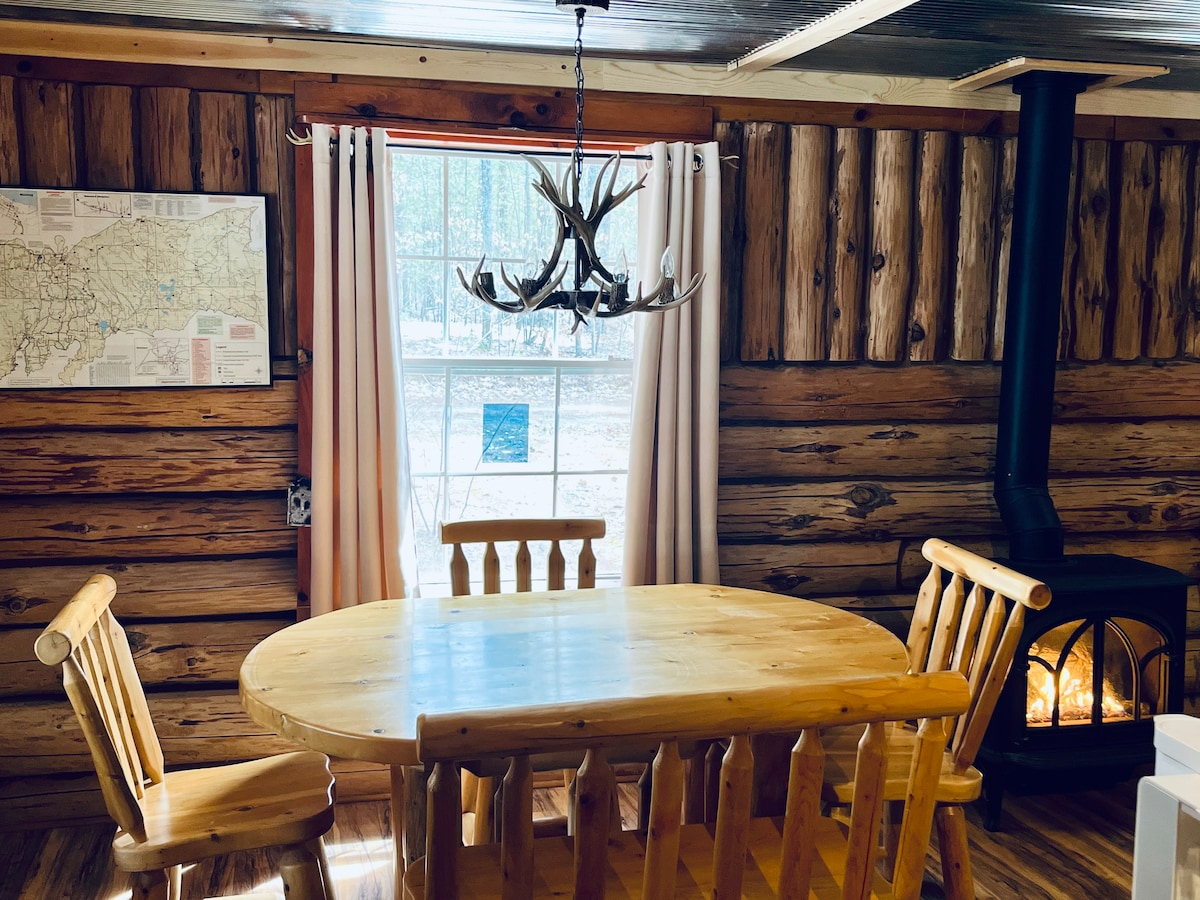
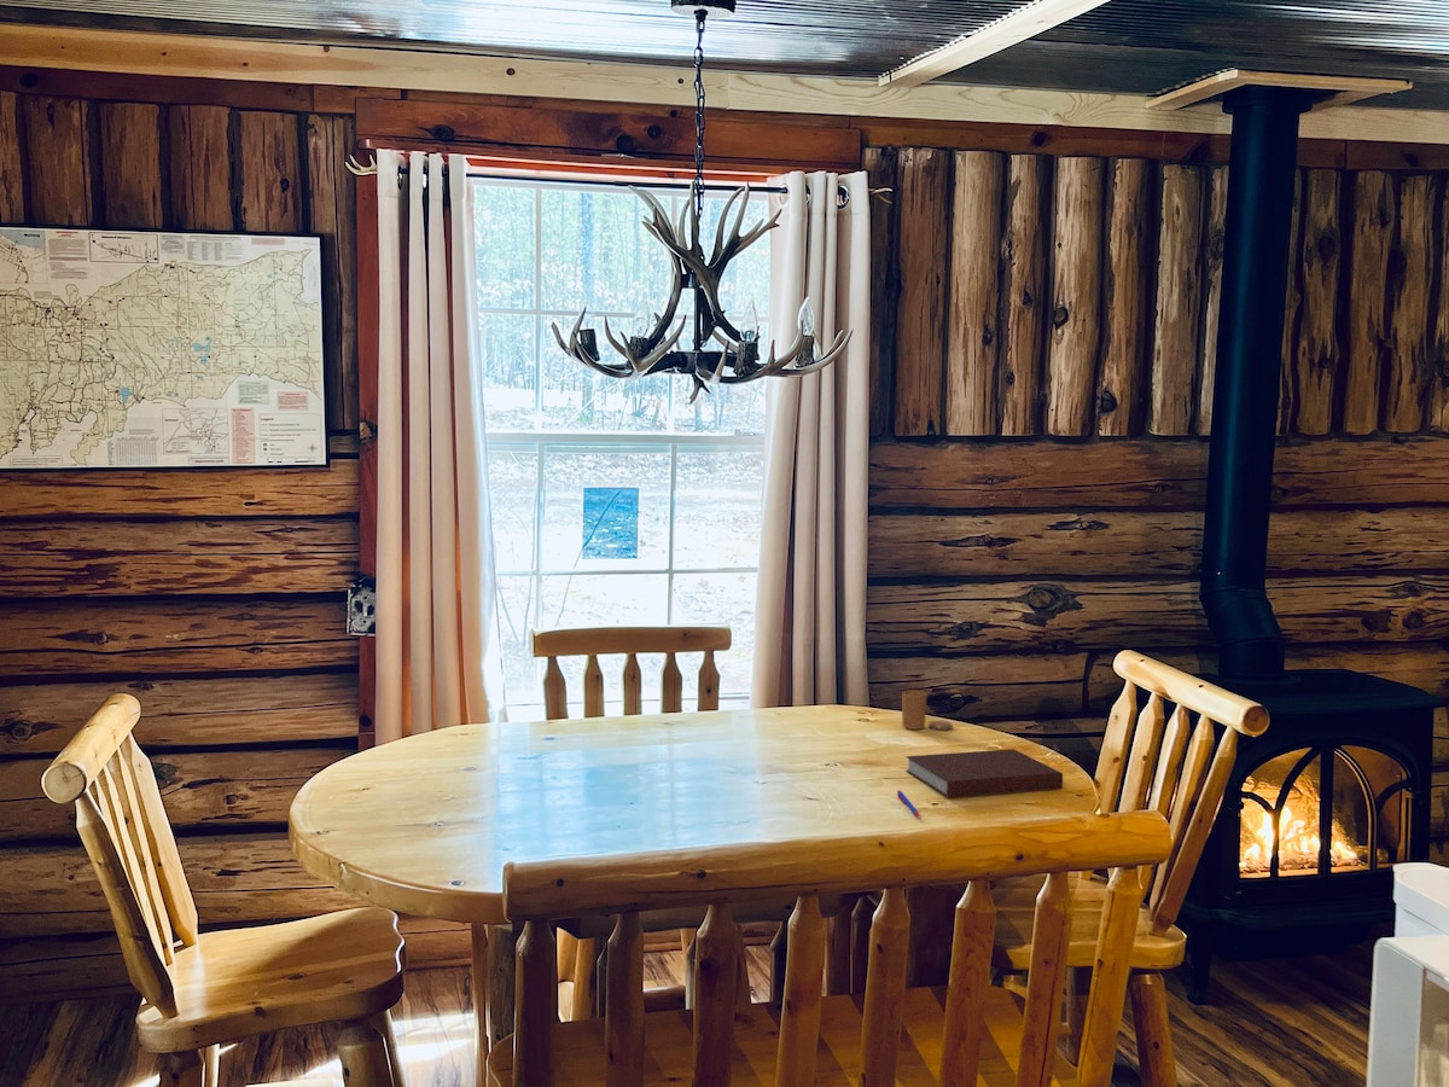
+ notebook (982, 772)
+ candle (925, 709)
+ pen (908, 803)
